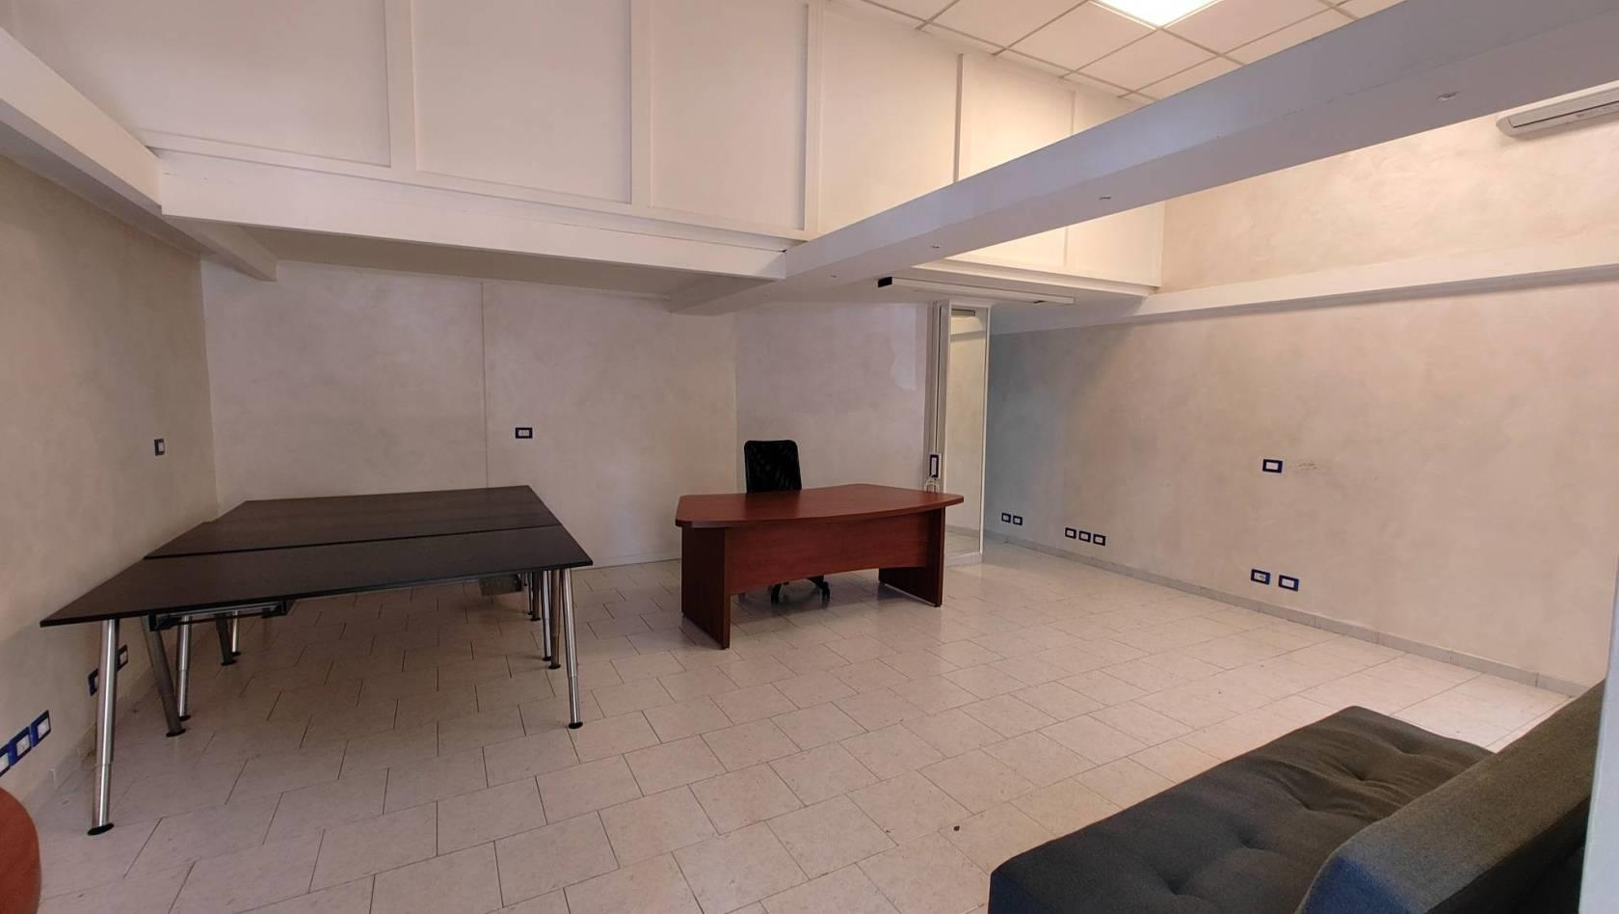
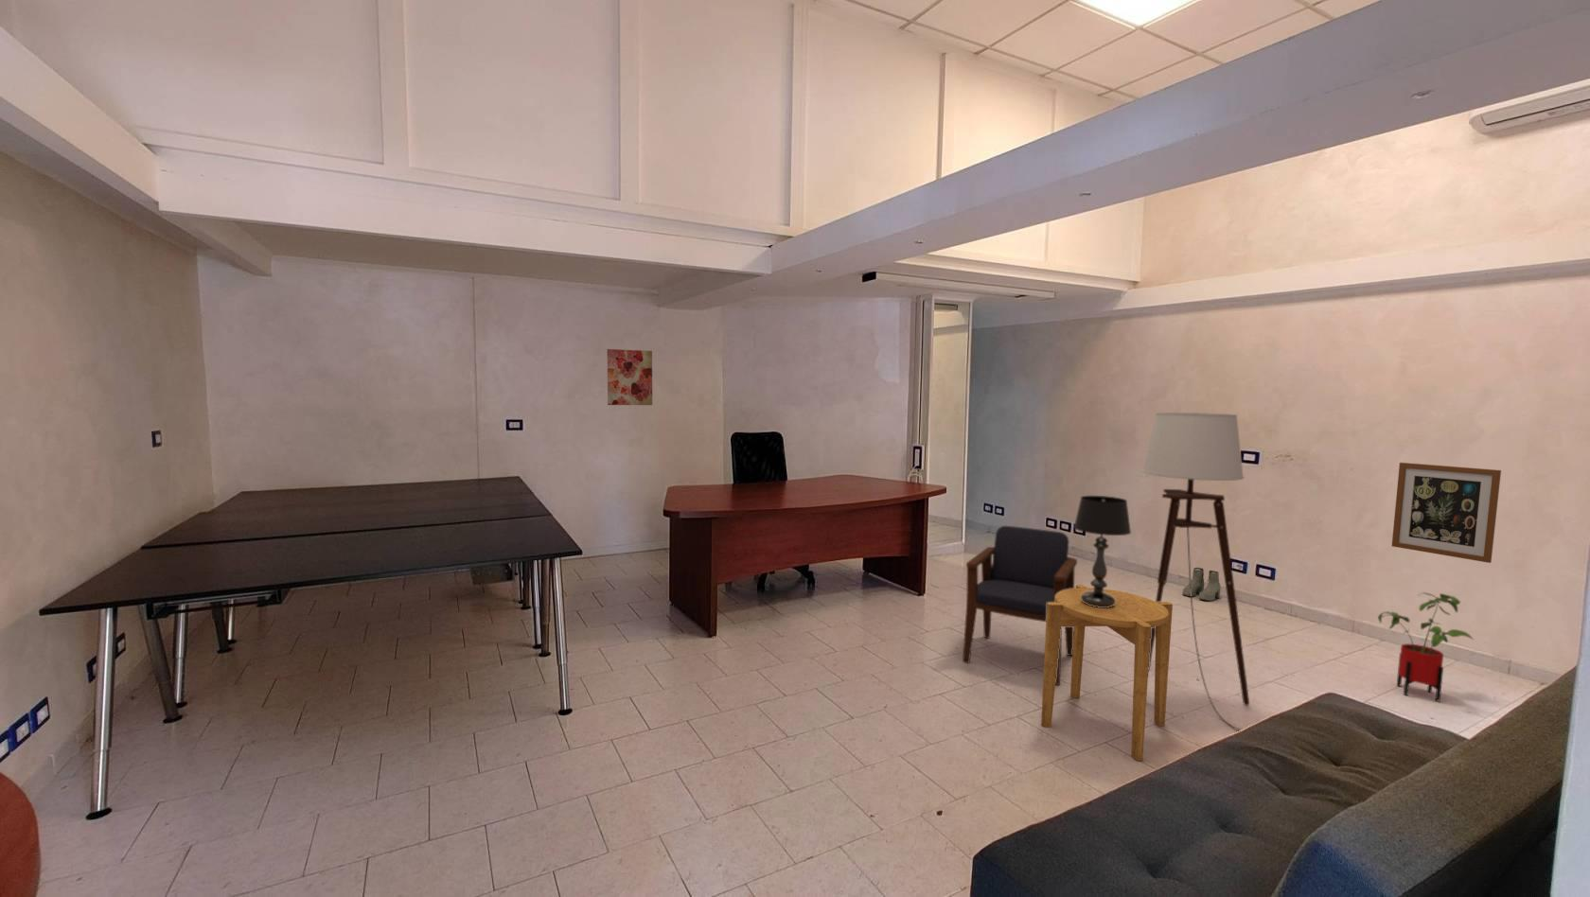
+ side table (1082, 661)
+ floor lamp (1189, 559)
+ armchair (1021, 597)
+ table lamp (1100, 551)
+ wall art (629, 378)
+ house plant (1425, 644)
+ boots (1202, 583)
+ wall art (1444, 510)
